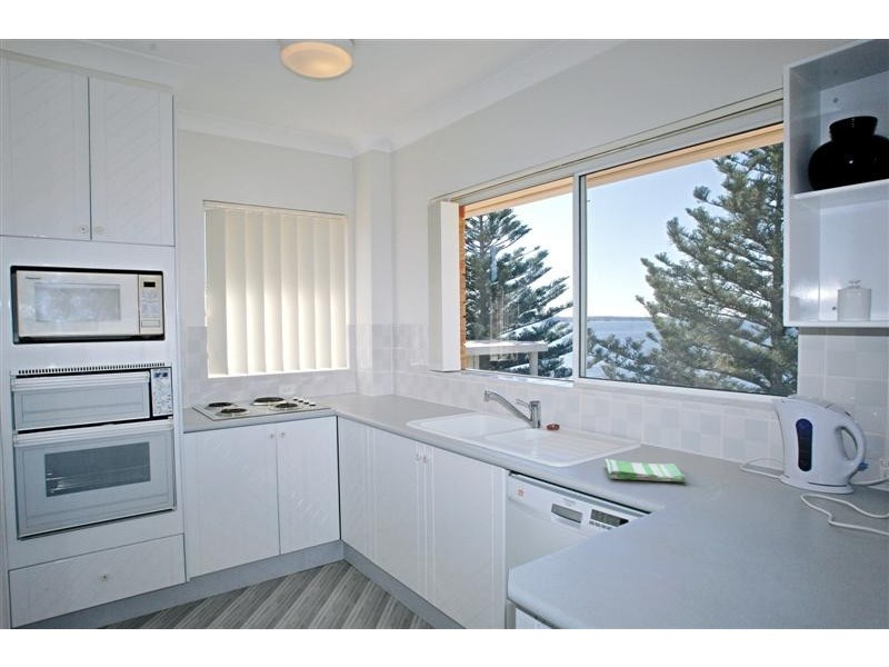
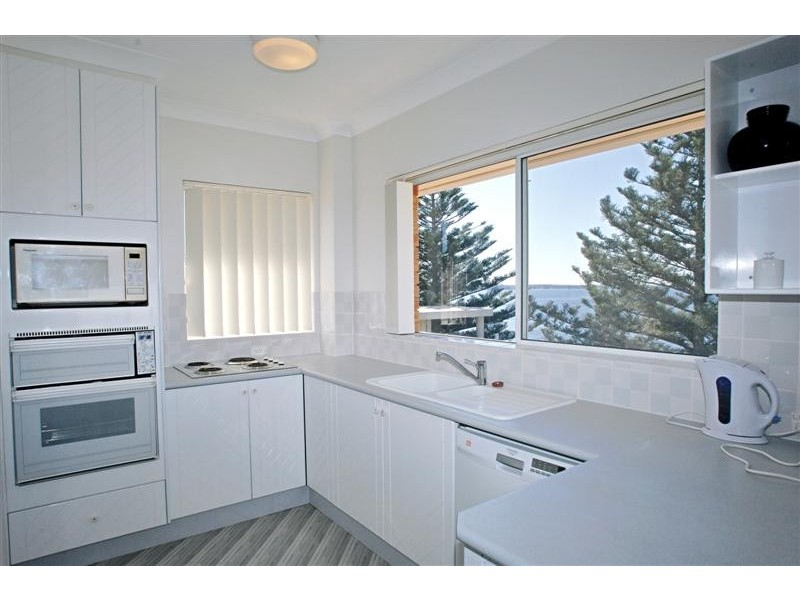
- dish towel (642, 469)
